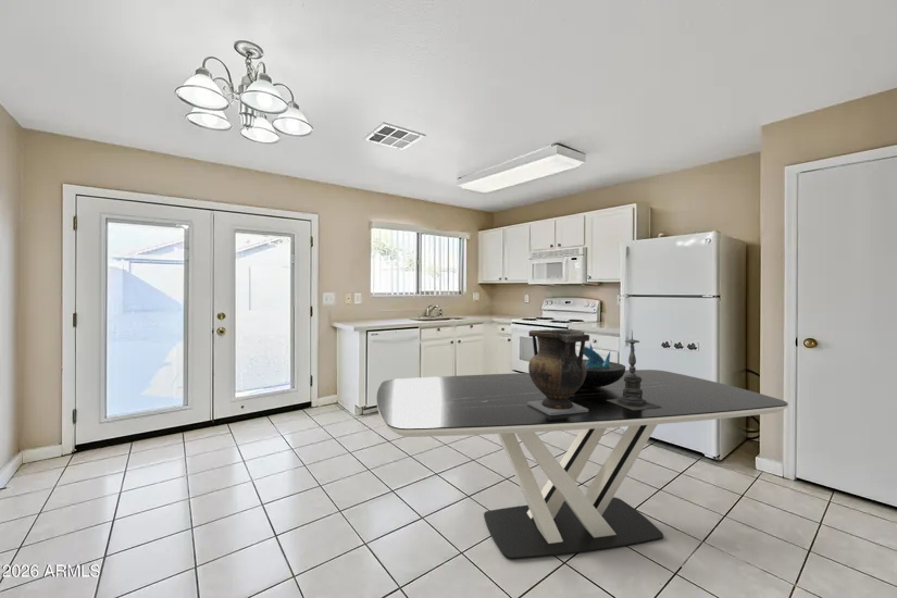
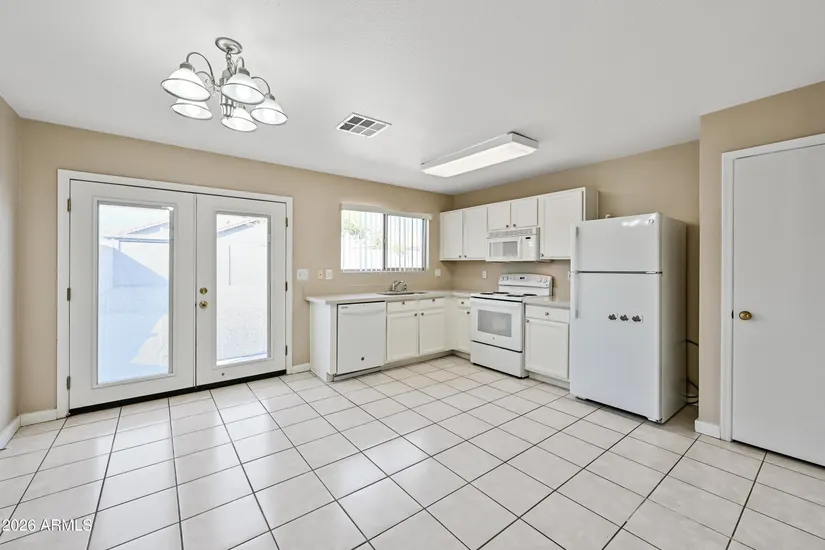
- decorative bowl (587, 364)
- dining table (563, 458)
- candle holder (633, 366)
- vase (557, 369)
